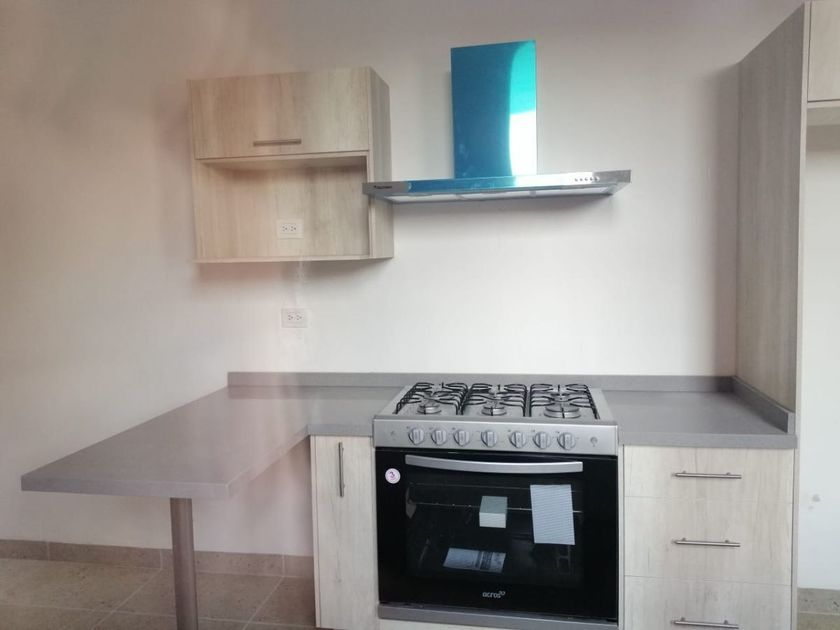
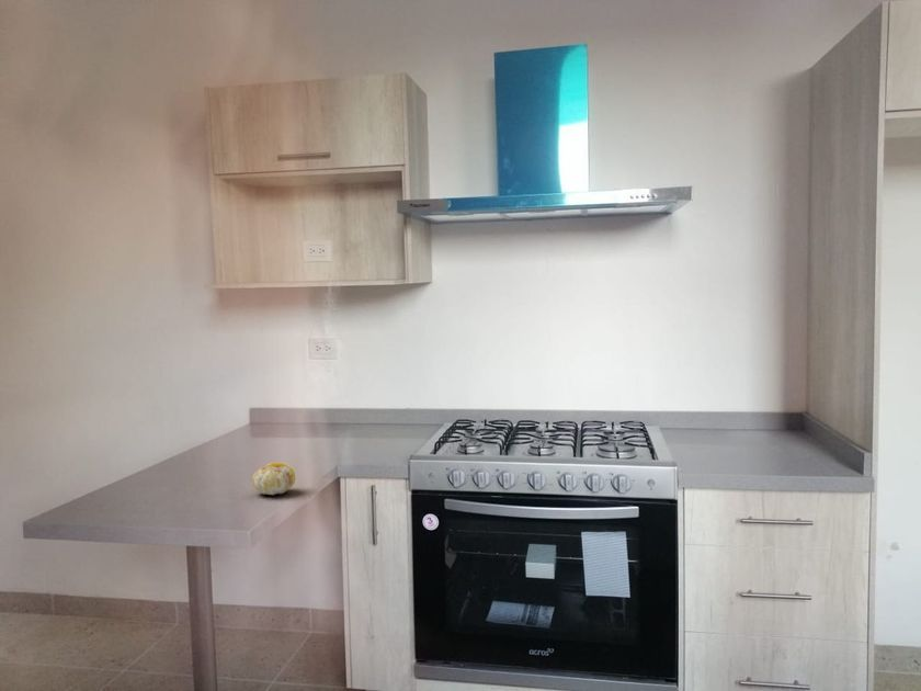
+ fruit (274, 478)
